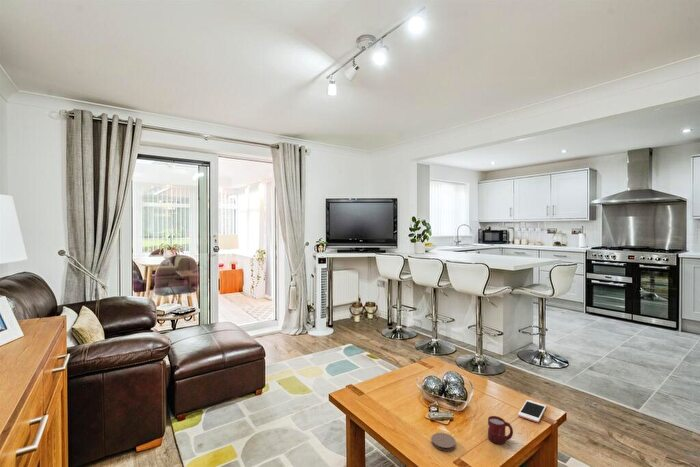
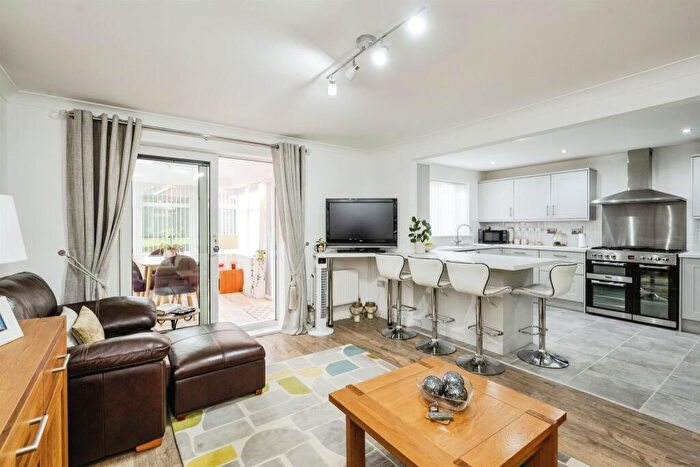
- cup (500, 430)
- cell phone (532, 410)
- coaster (443, 441)
